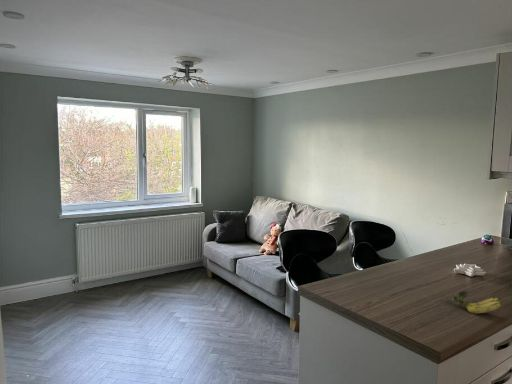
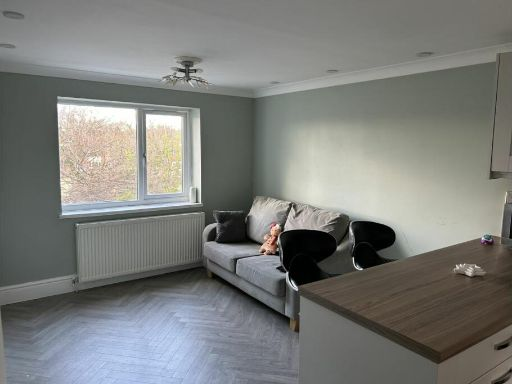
- banana (476, 302)
